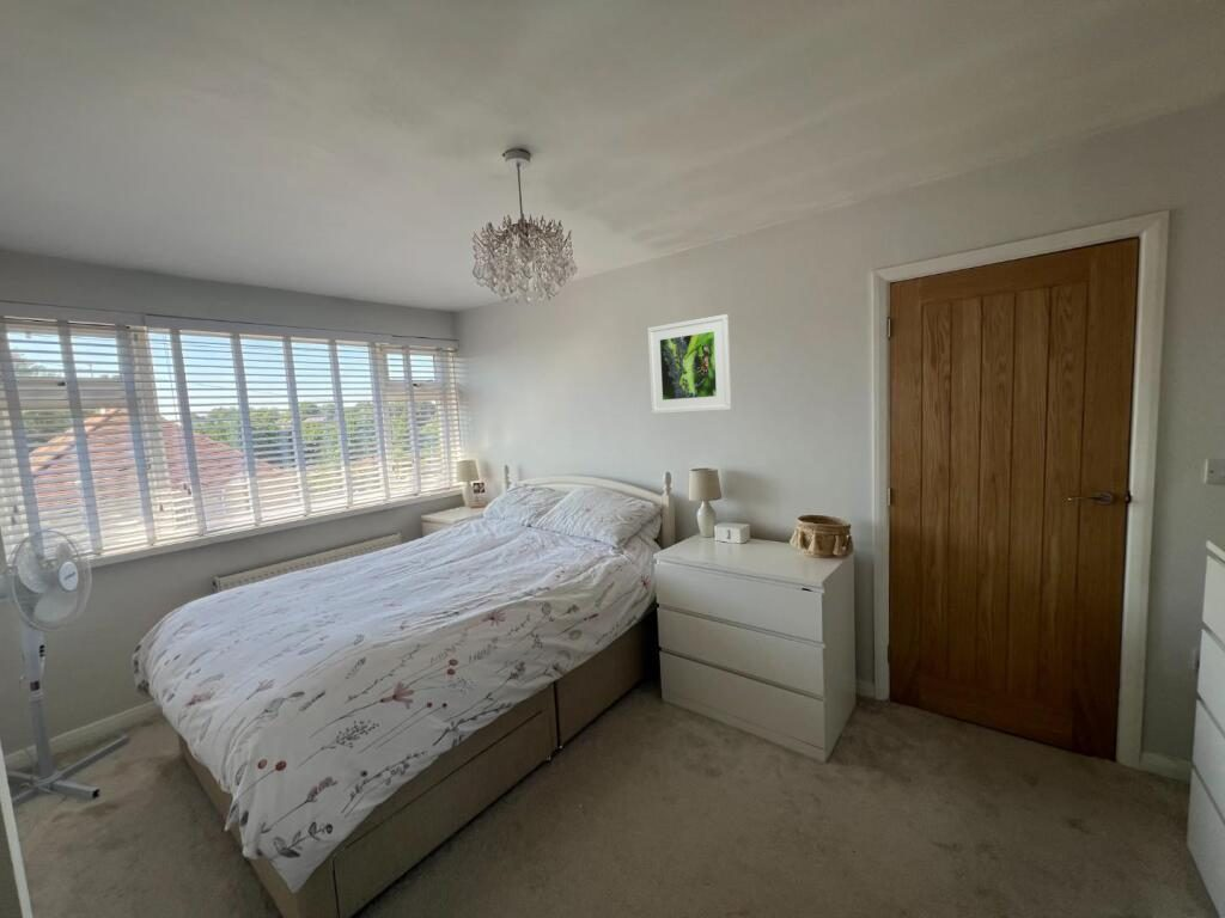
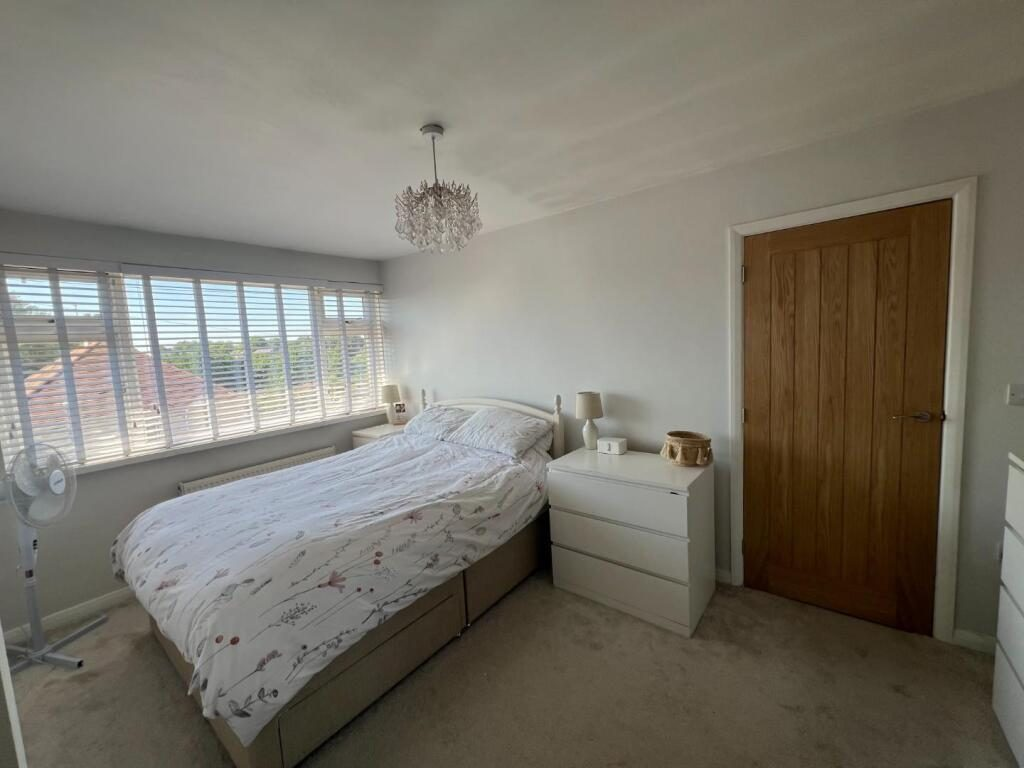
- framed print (687, 367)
